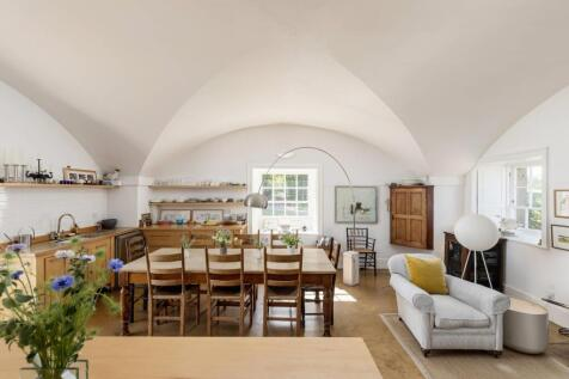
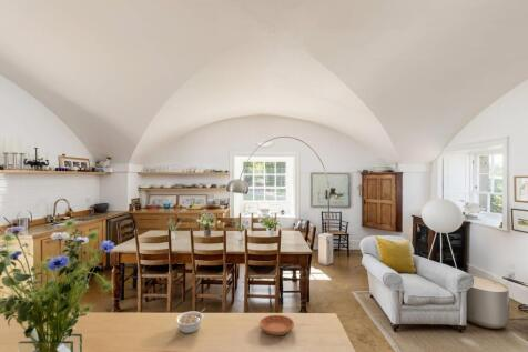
+ saucer (276, 325)
+ legume (190, 321)
